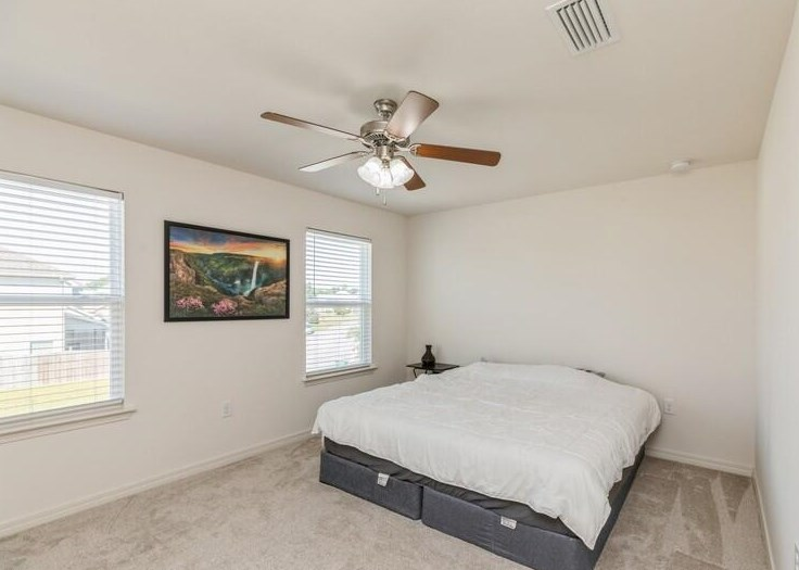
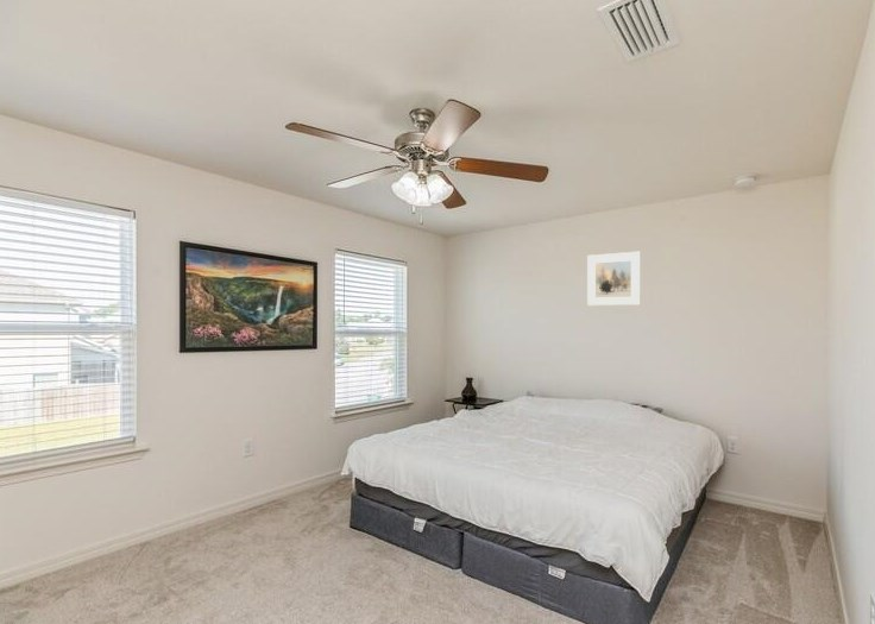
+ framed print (612, 279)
